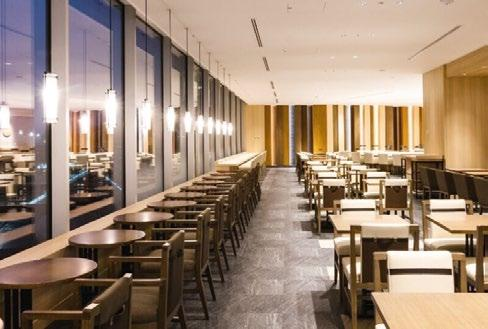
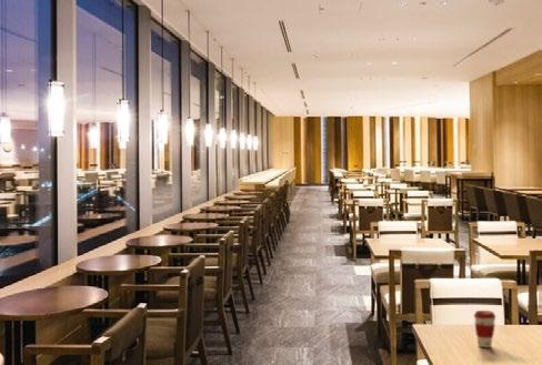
+ coffee cup (484, 328)
